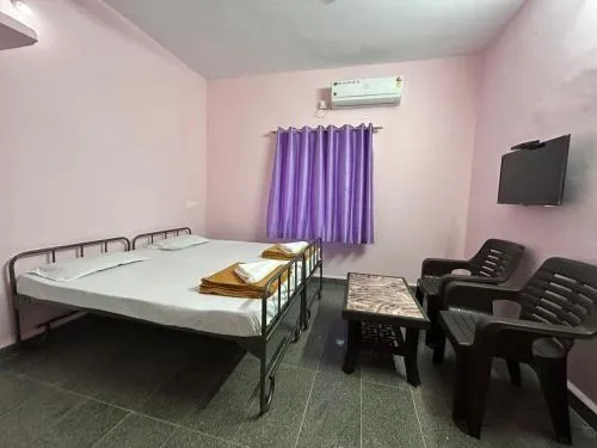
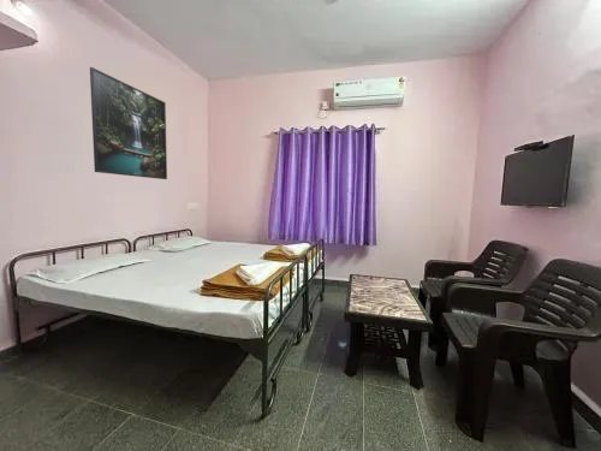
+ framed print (135, 132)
